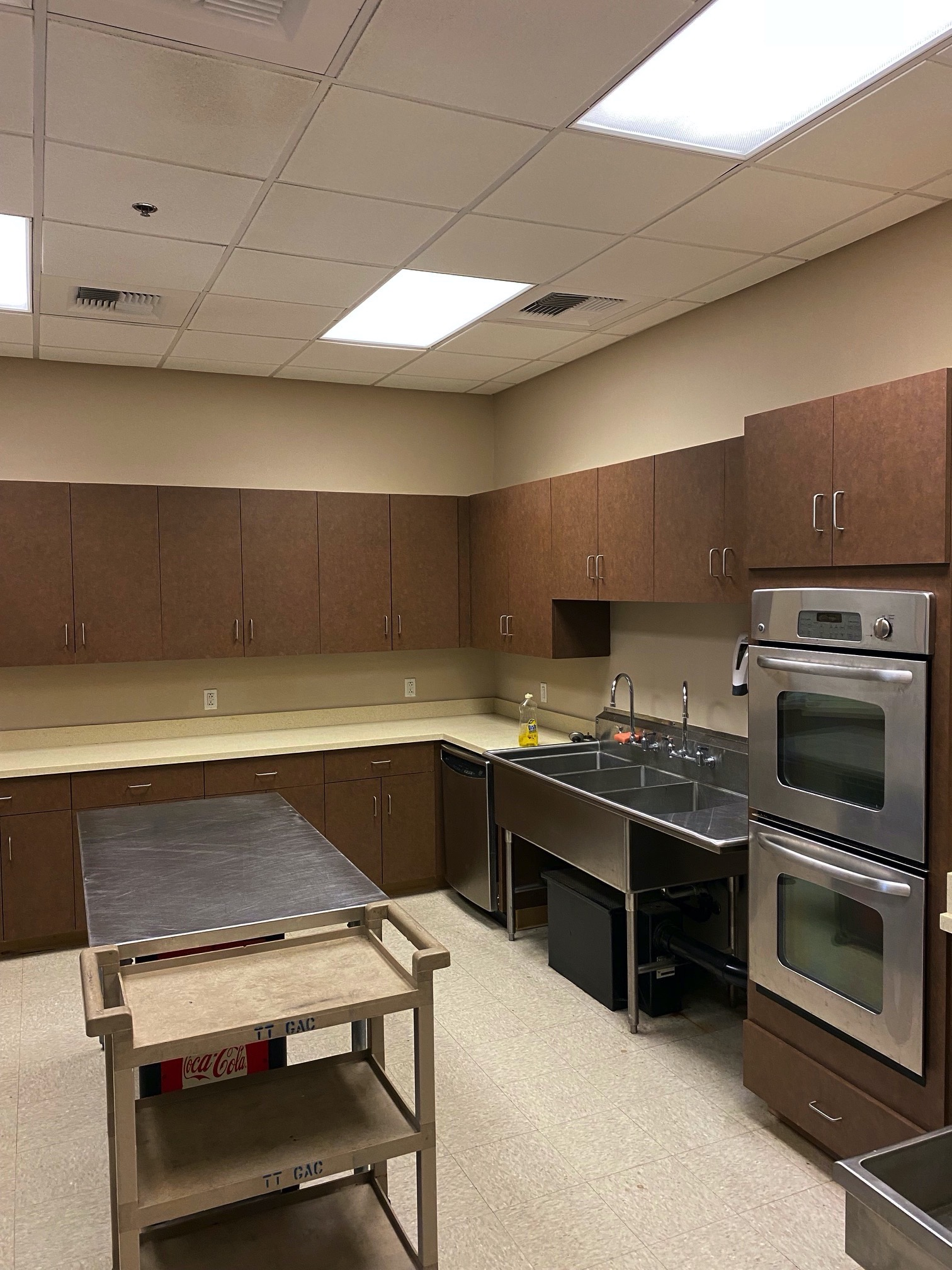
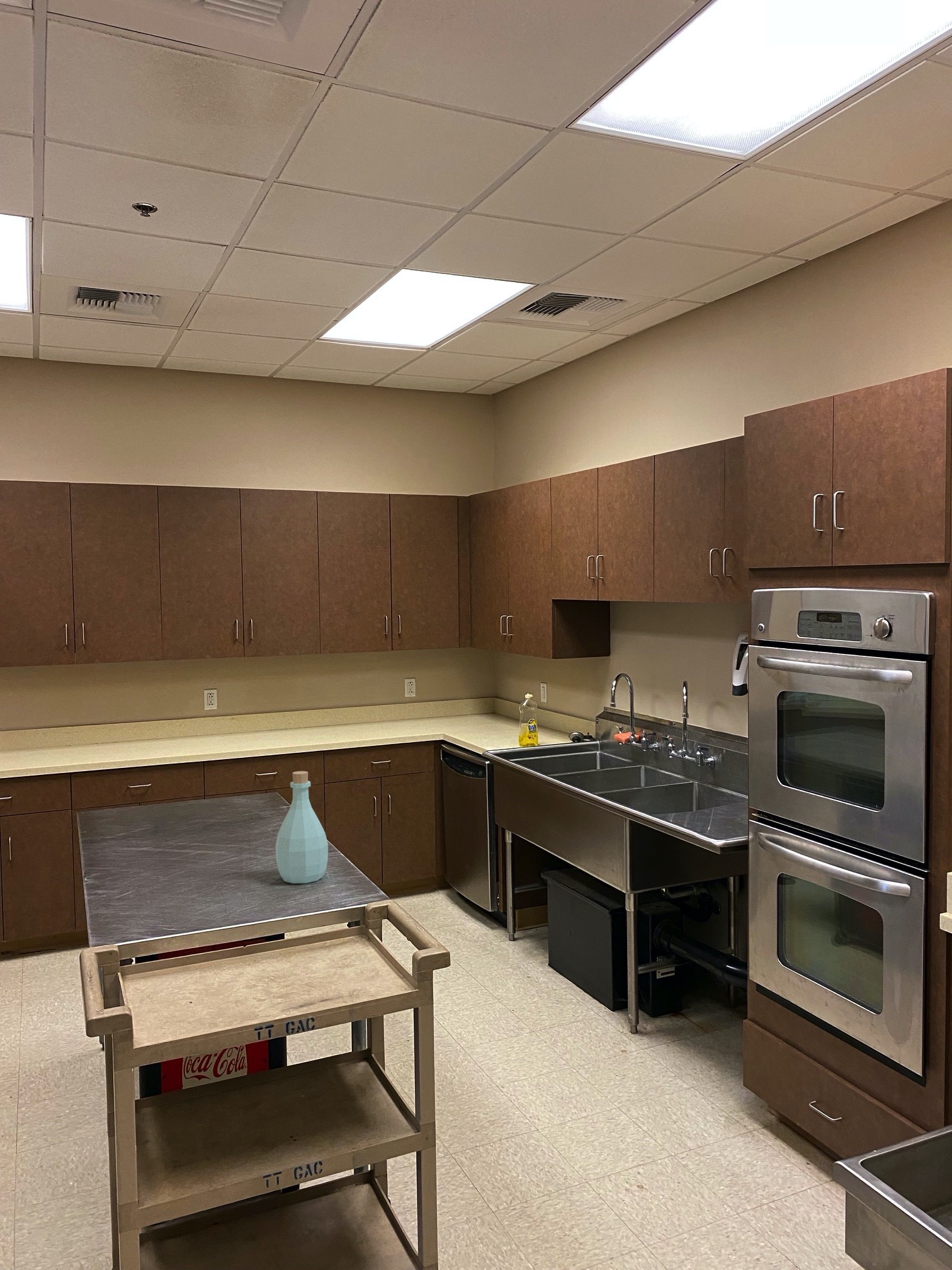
+ bottle (301, 825)
